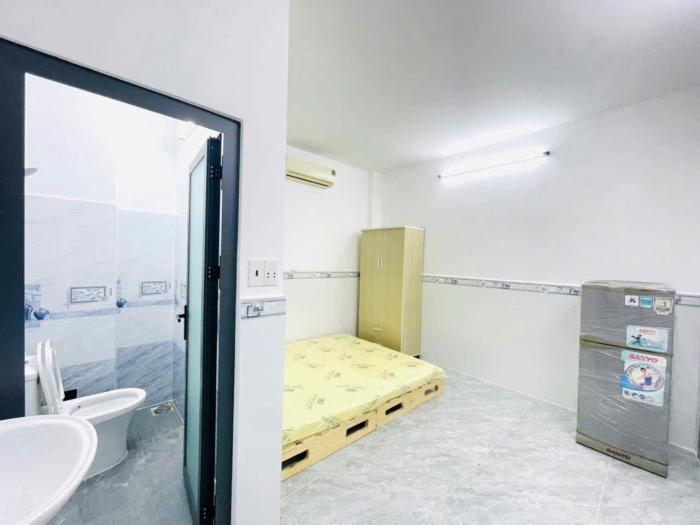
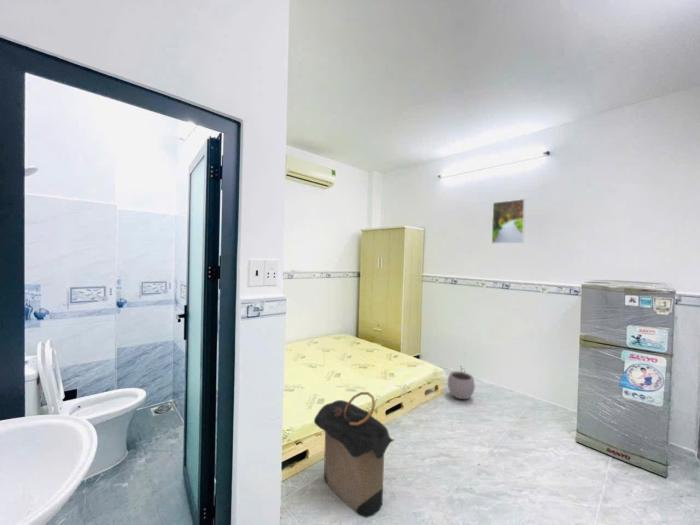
+ laundry hamper (350, 441)
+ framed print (507, 222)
+ plant pot (461, 381)
